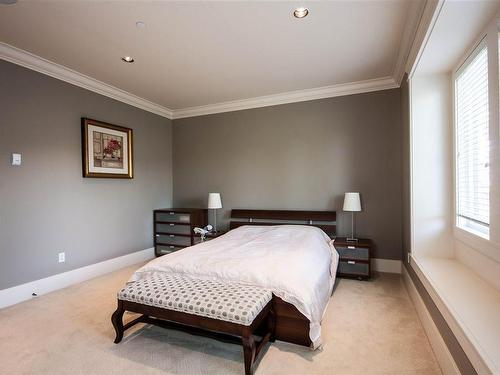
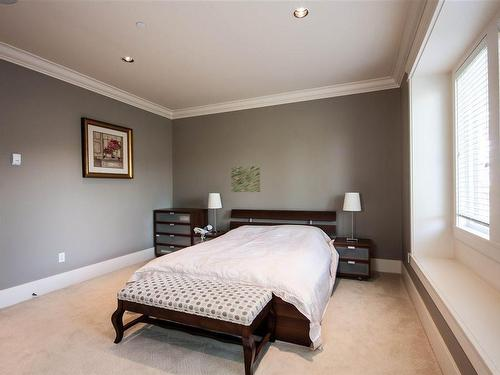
+ wall art (245, 179)
